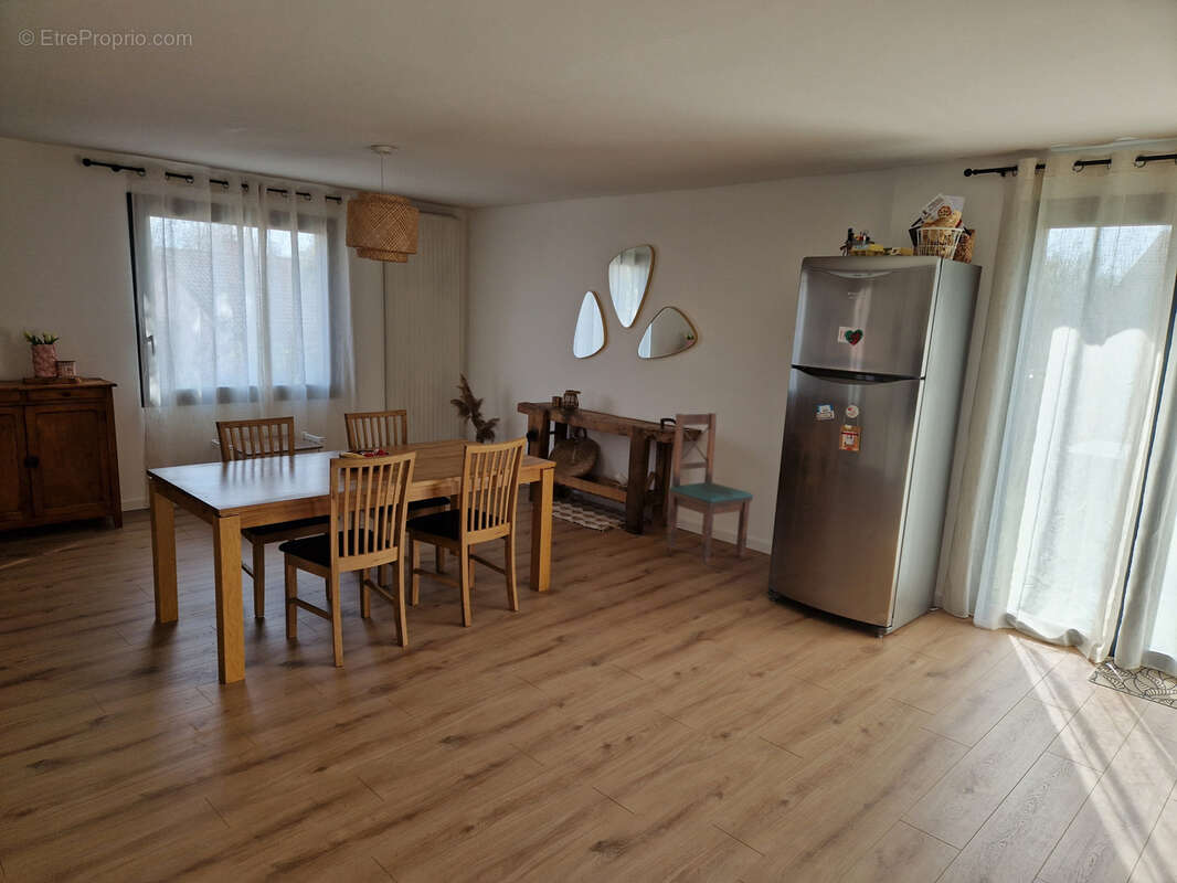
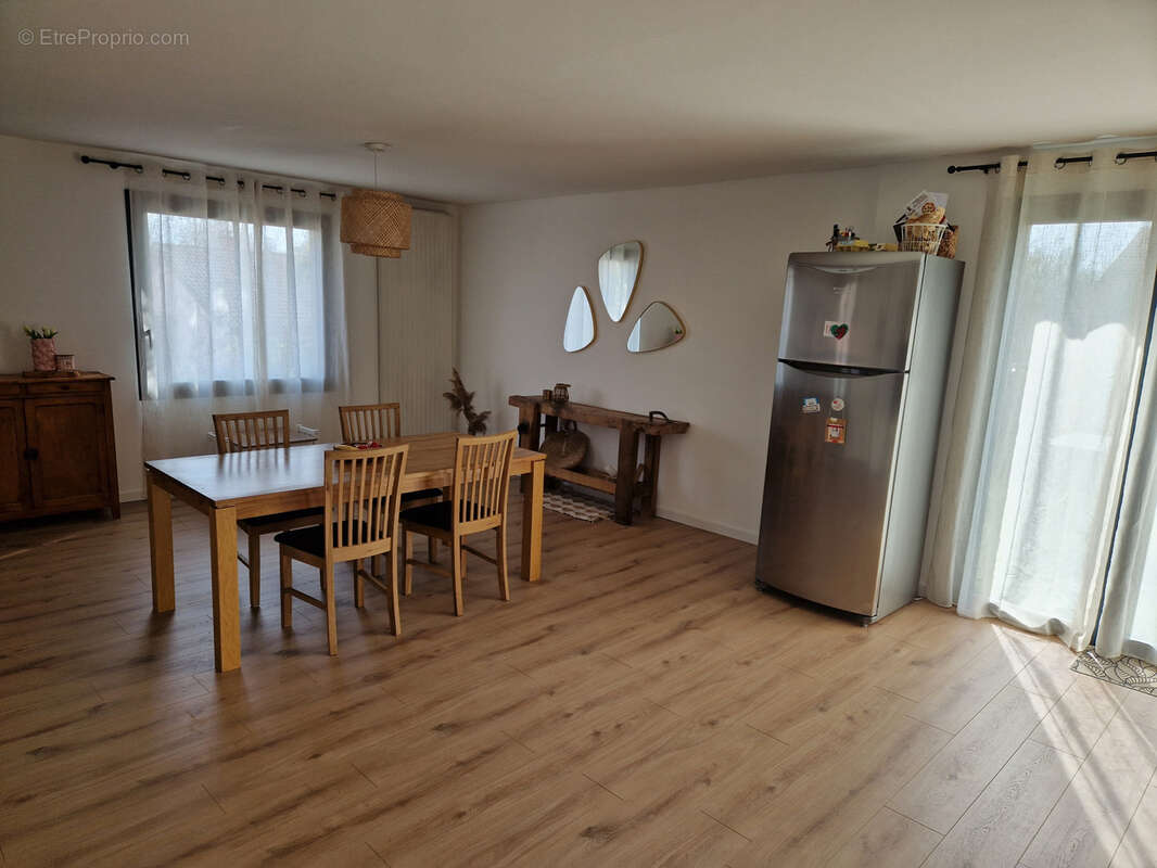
- dining chair (710, 486)
